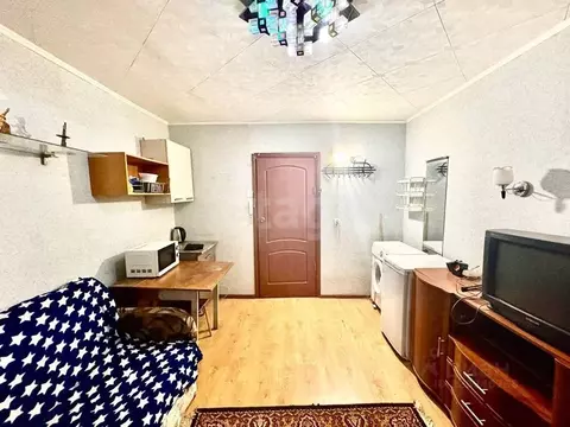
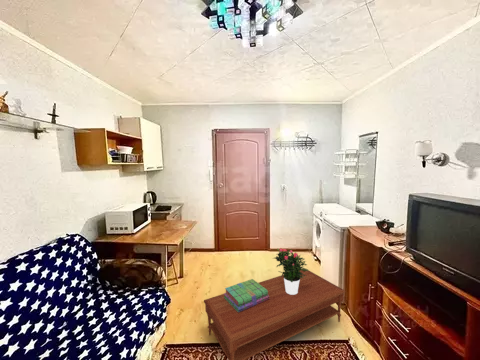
+ coffee table (276, 311)
+ stack of books (246, 293)
+ potted flower (290, 270)
